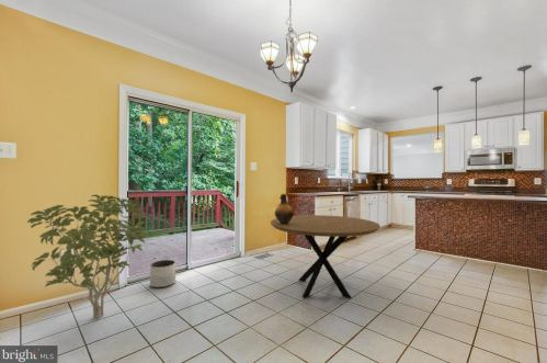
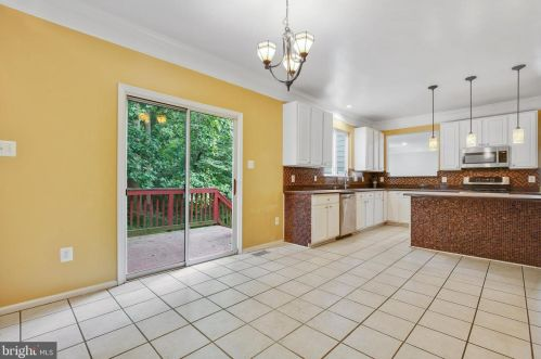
- shrub (98, 254)
- dining table (322, 254)
- ceramic jug (284, 208)
- planter (162, 273)
